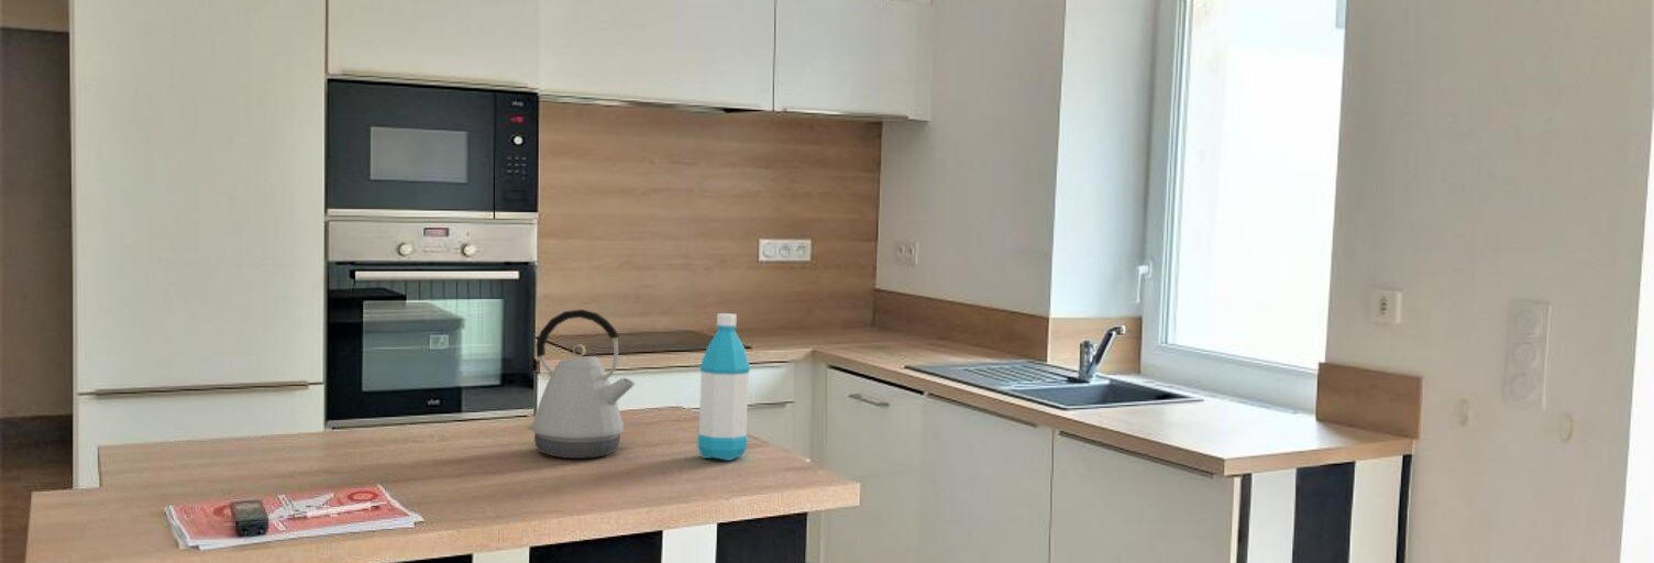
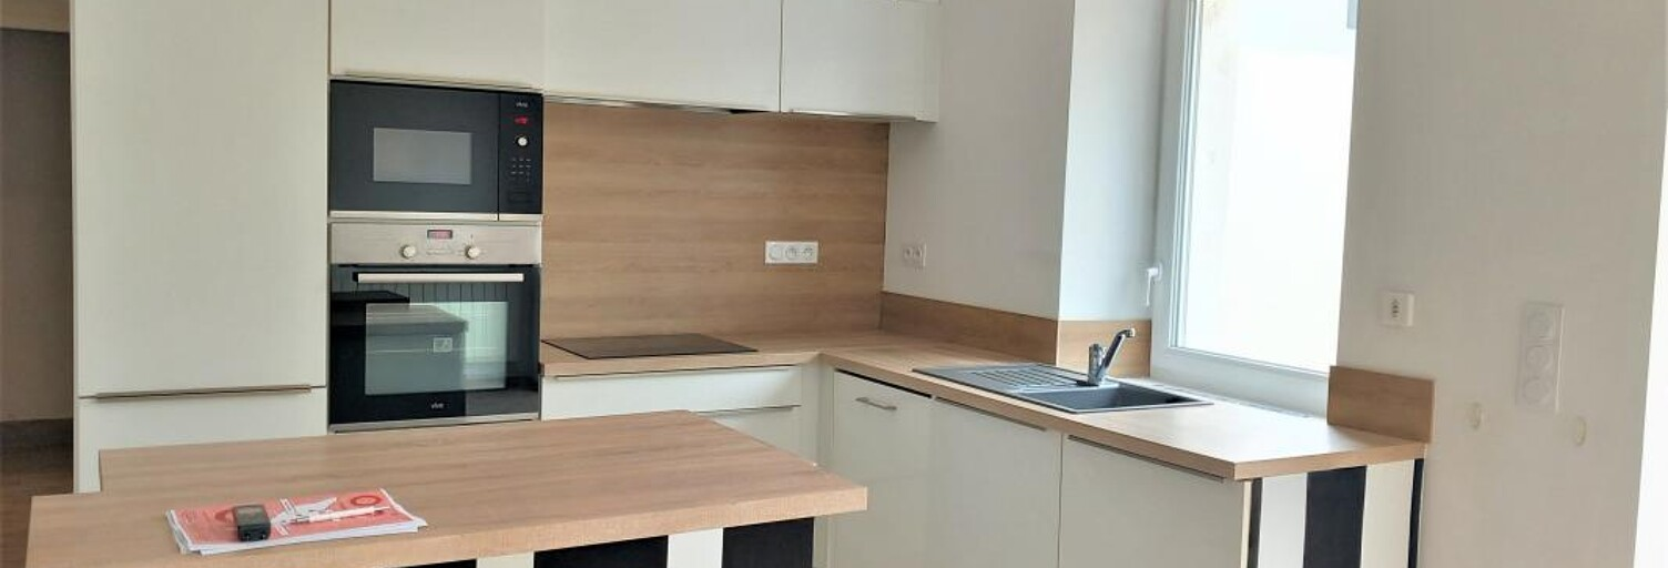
- water bottle (724, 386)
- kettle (582, 380)
